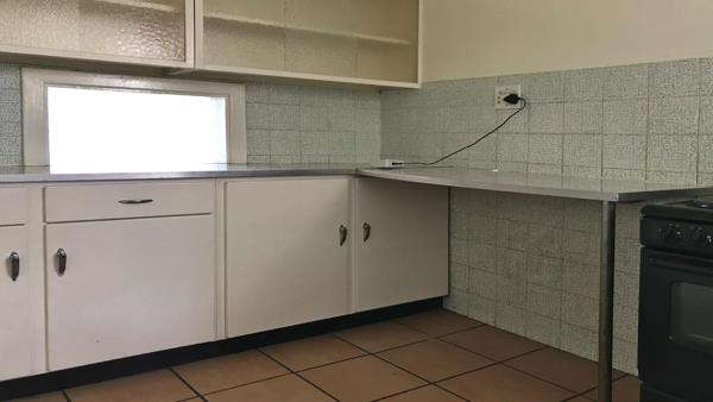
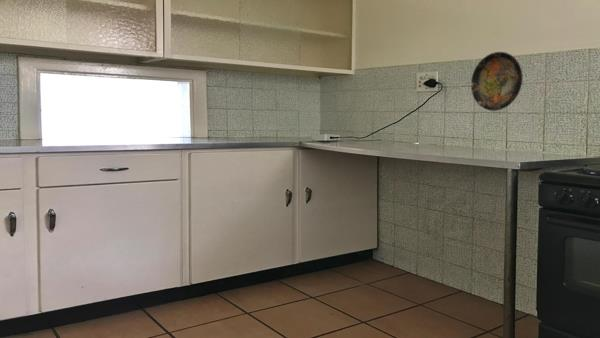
+ decorative plate (497, 81)
